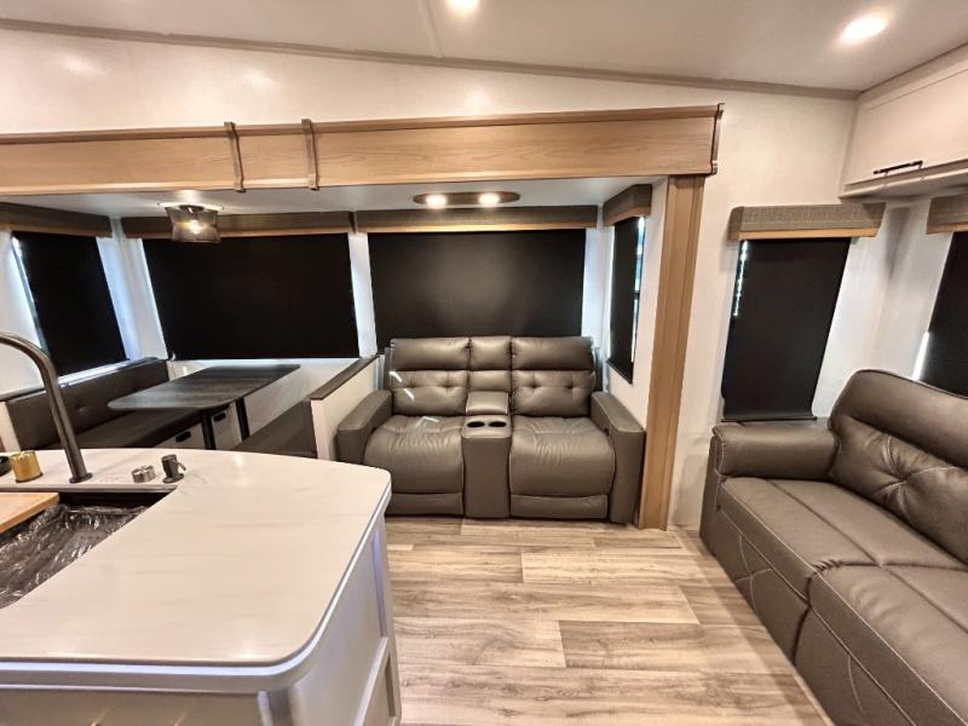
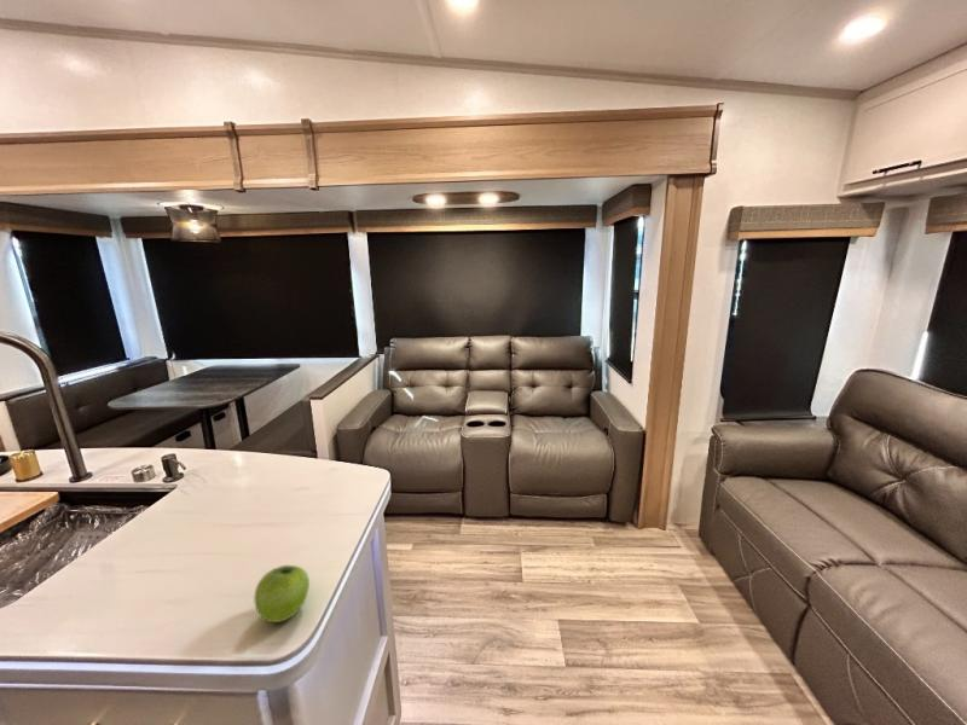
+ fruit (283, 591)
